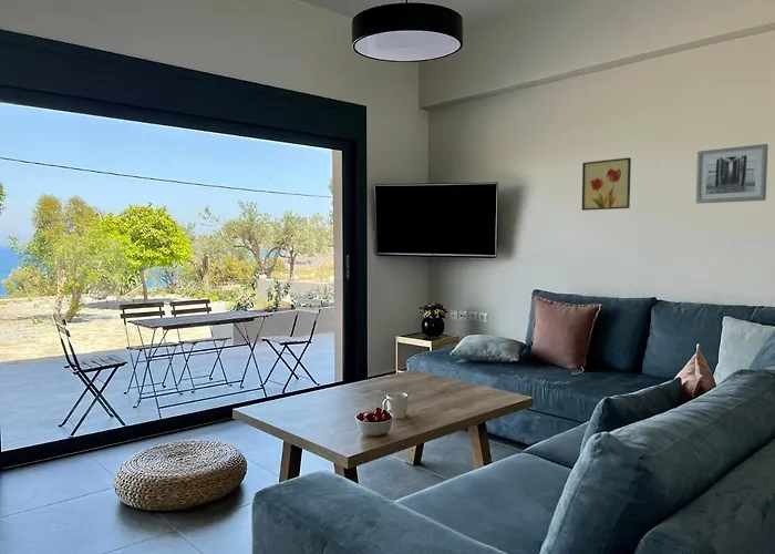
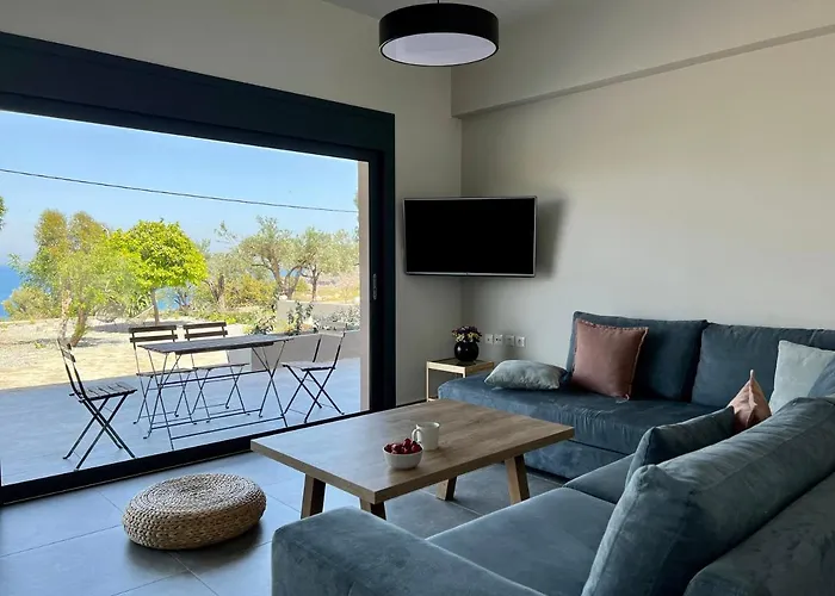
- wall art (730, 175)
- wall art (606, 184)
